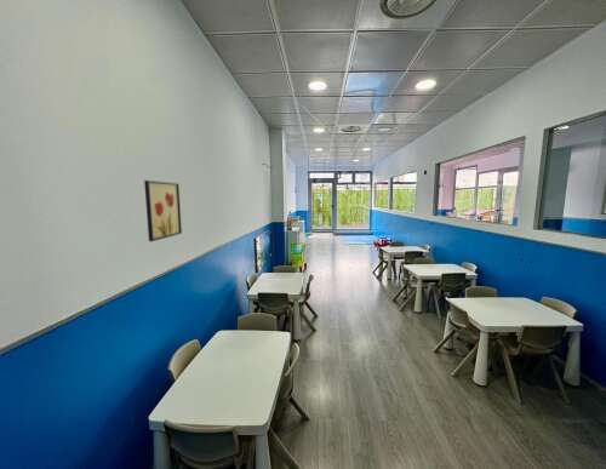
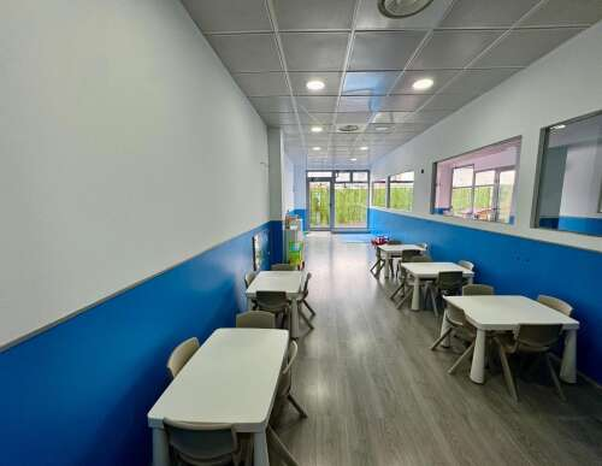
- wall art (164, 210)
